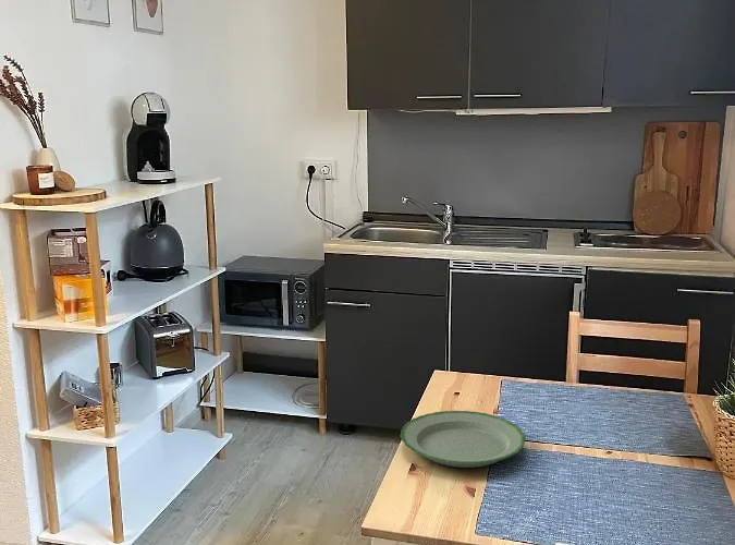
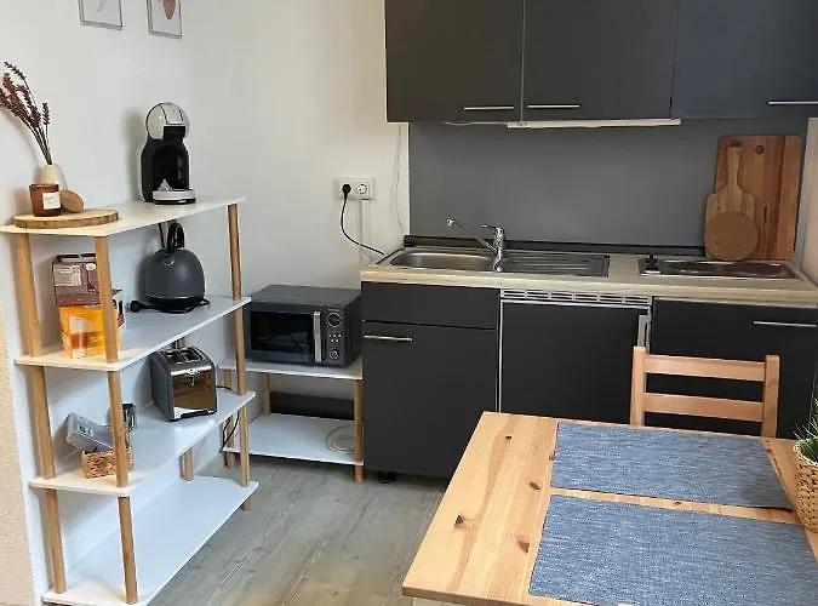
- plate (462, 440)
